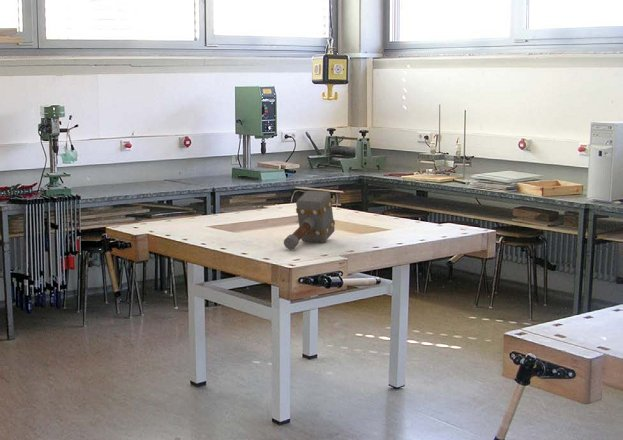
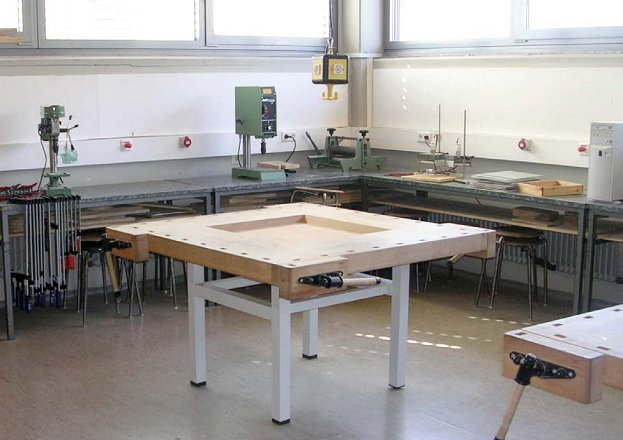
- hammer (306, 219)
